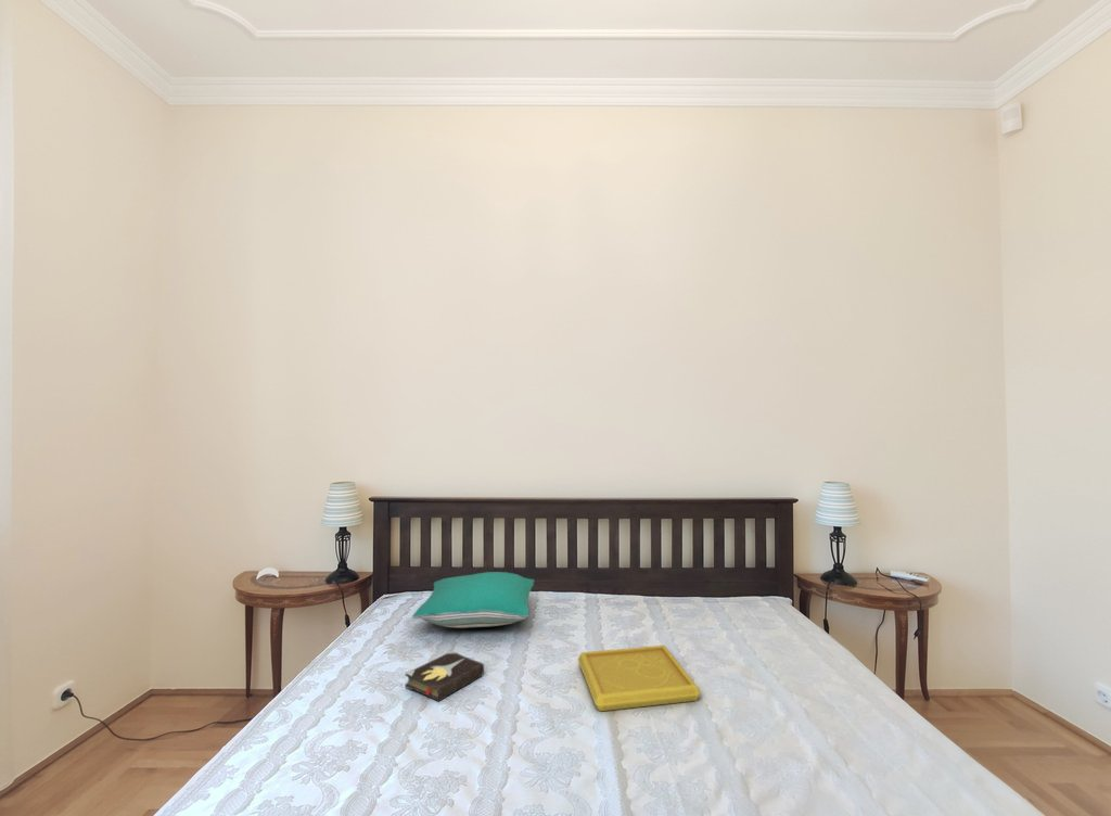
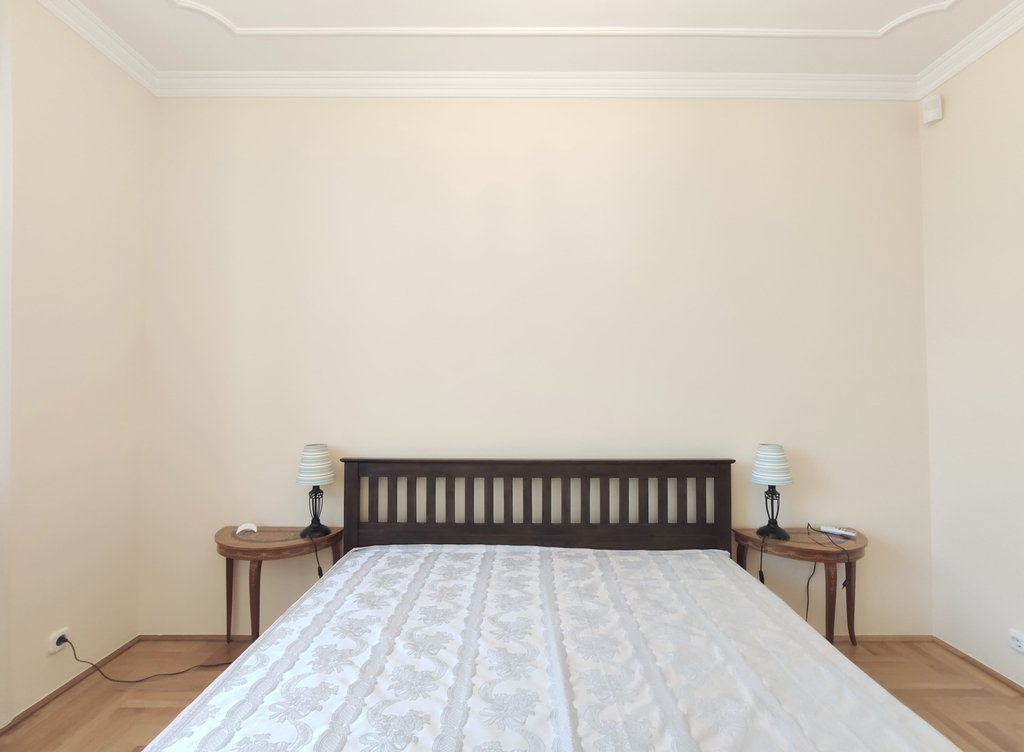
- hardback book (445, 673)
- serving tray (635, 674)
- pillow (477, 598)
